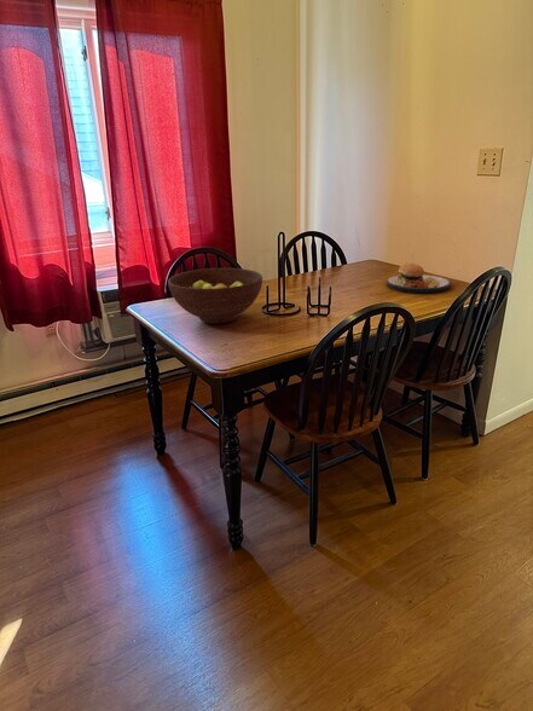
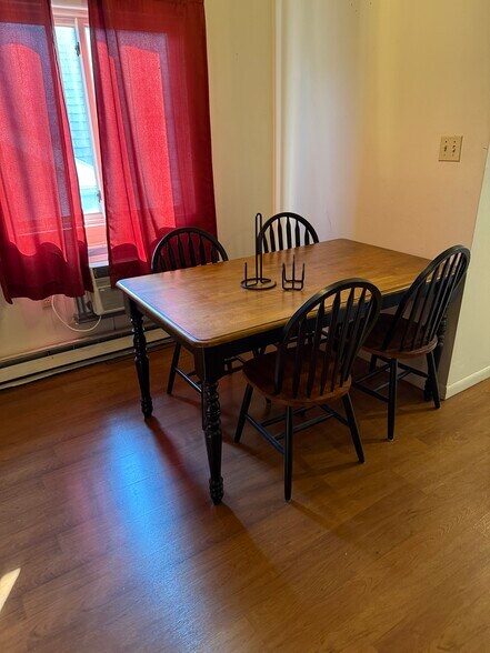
- fruit bowl (216, 299)
- plate (418, 270)
